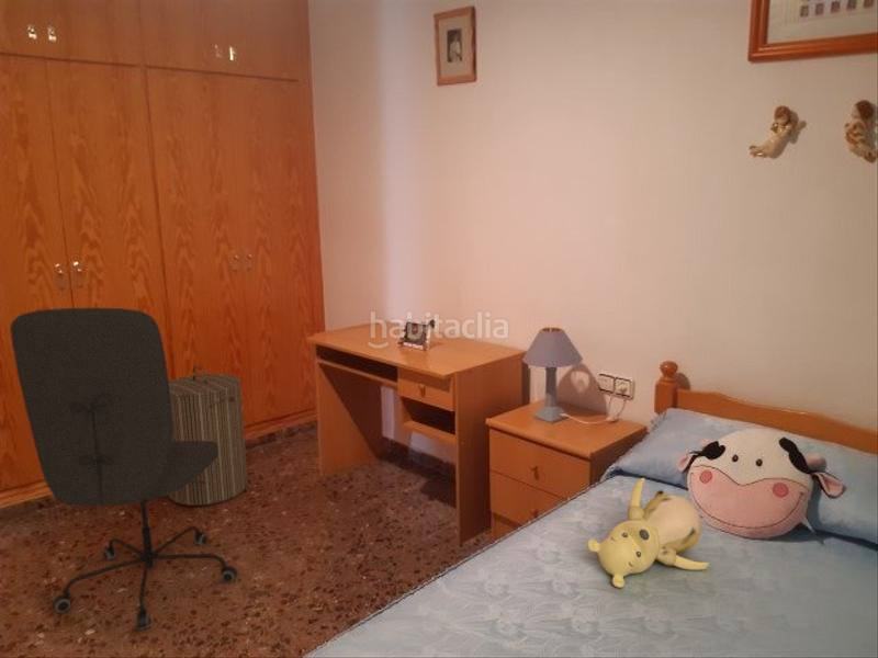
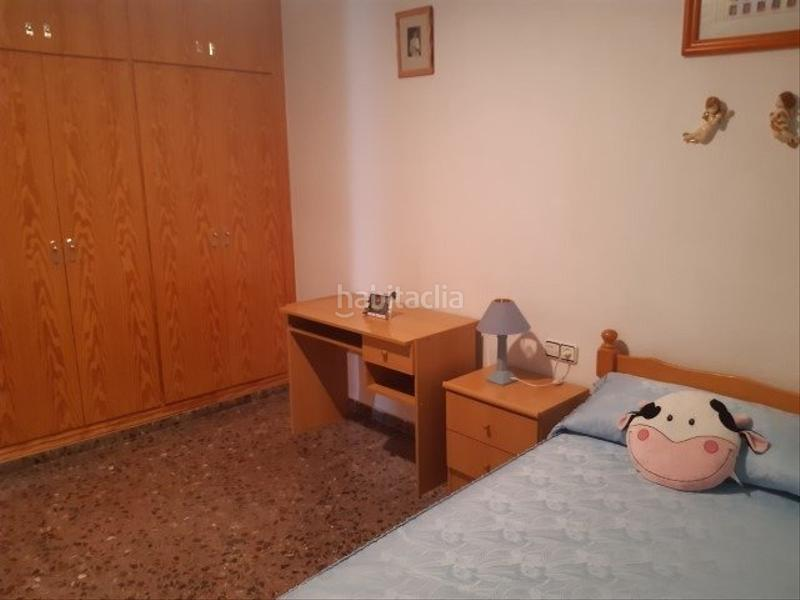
- office chair (131, 447)
- laundry hamper (203, 429)
- teddy bear (654, 526)
